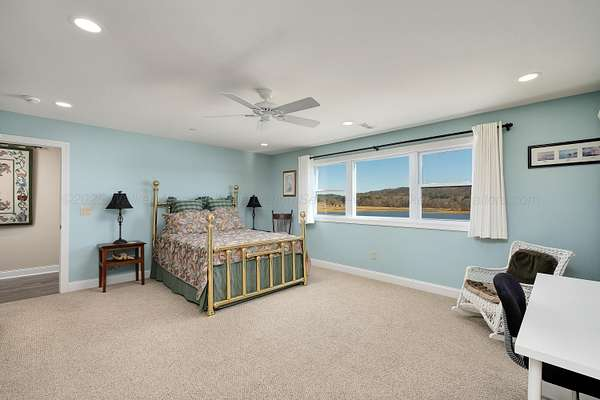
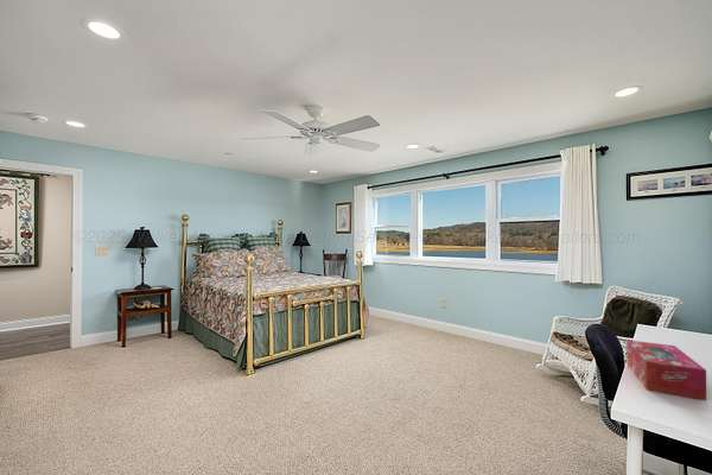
+ tissue box (661, 366)
